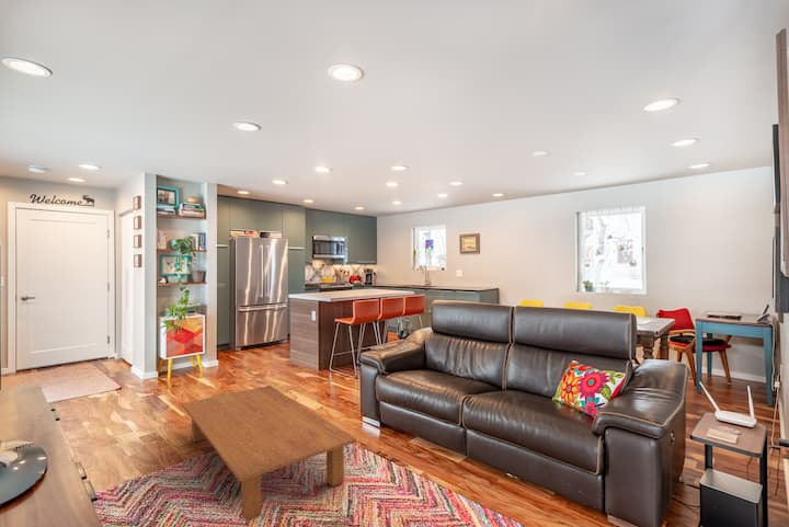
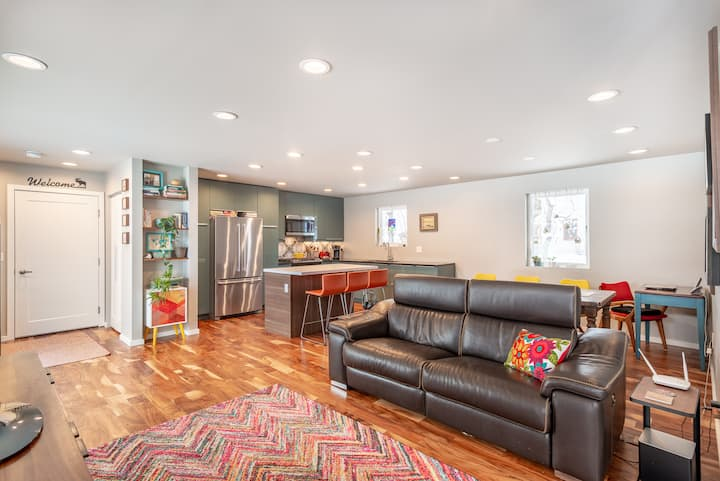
- coffee table (259, 438)
